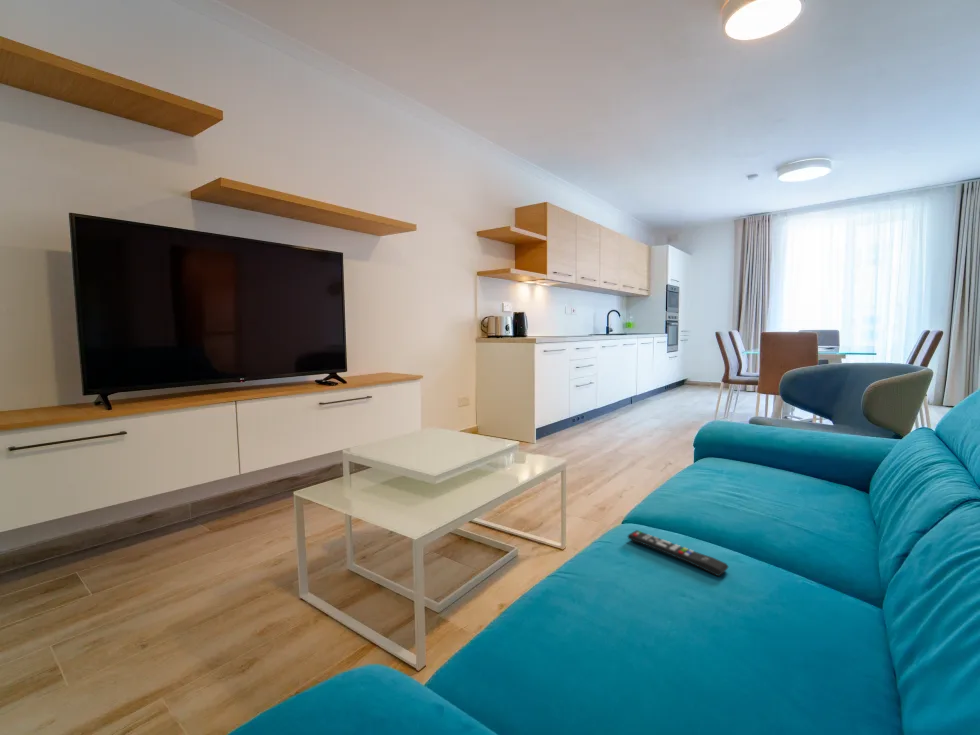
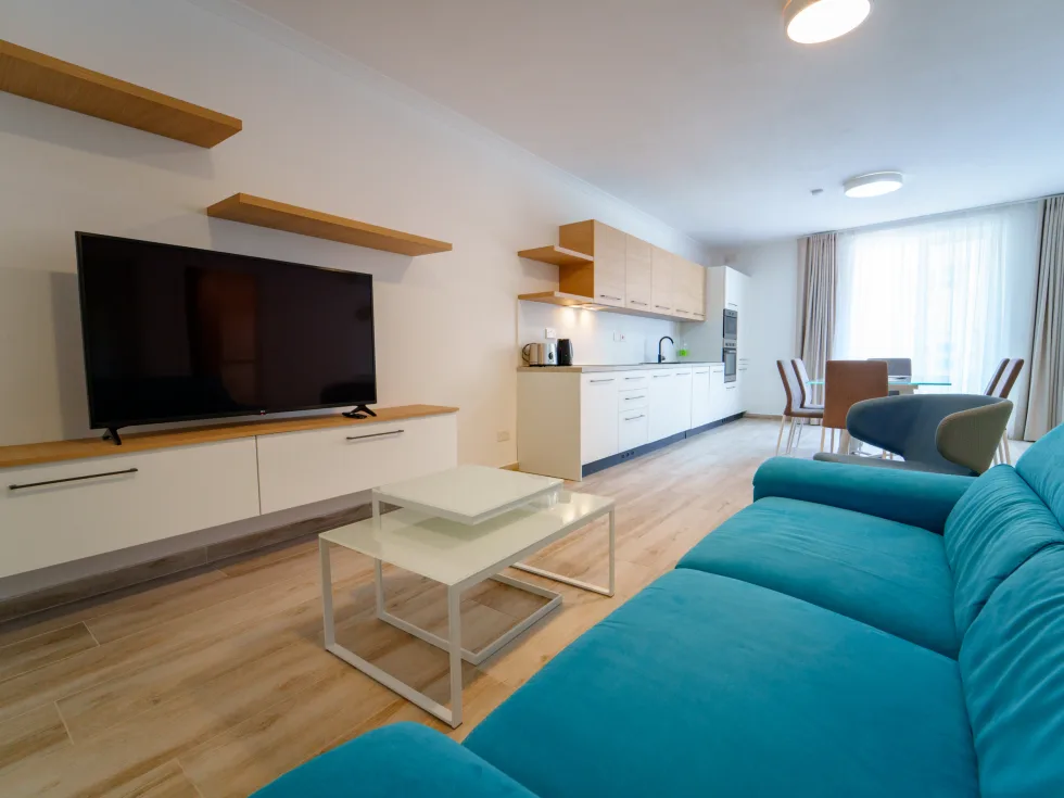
- remote control (674, 550)
